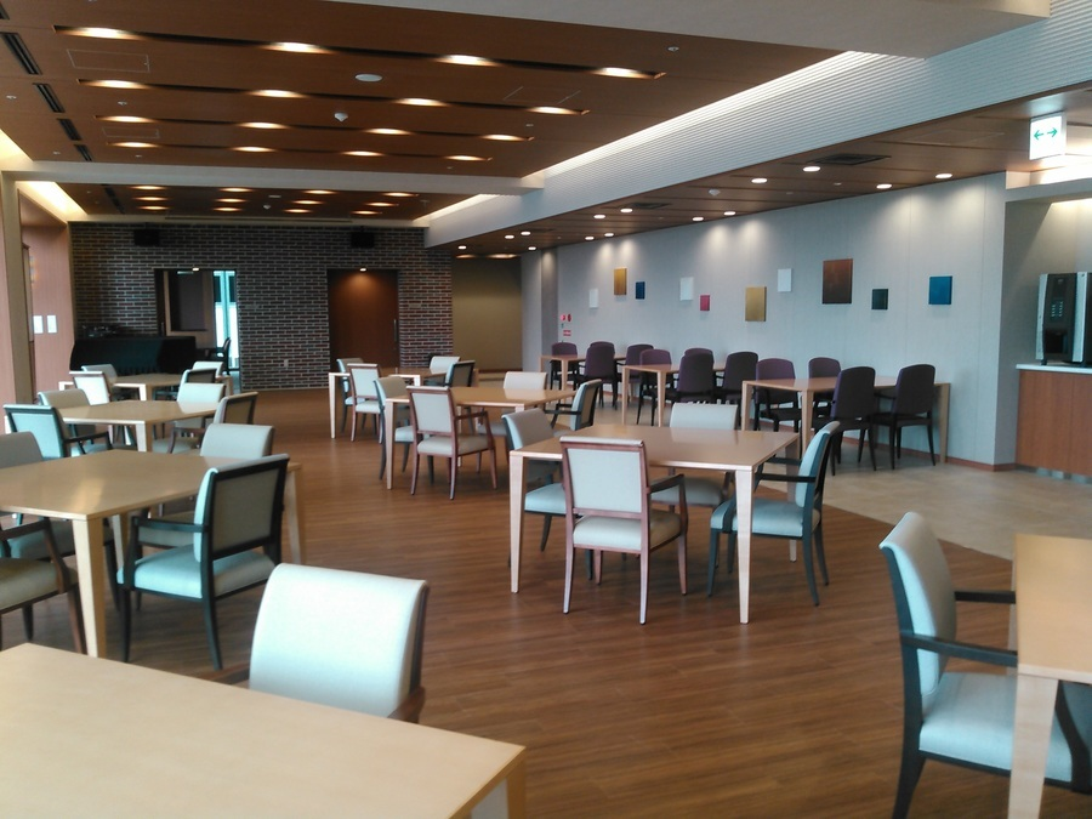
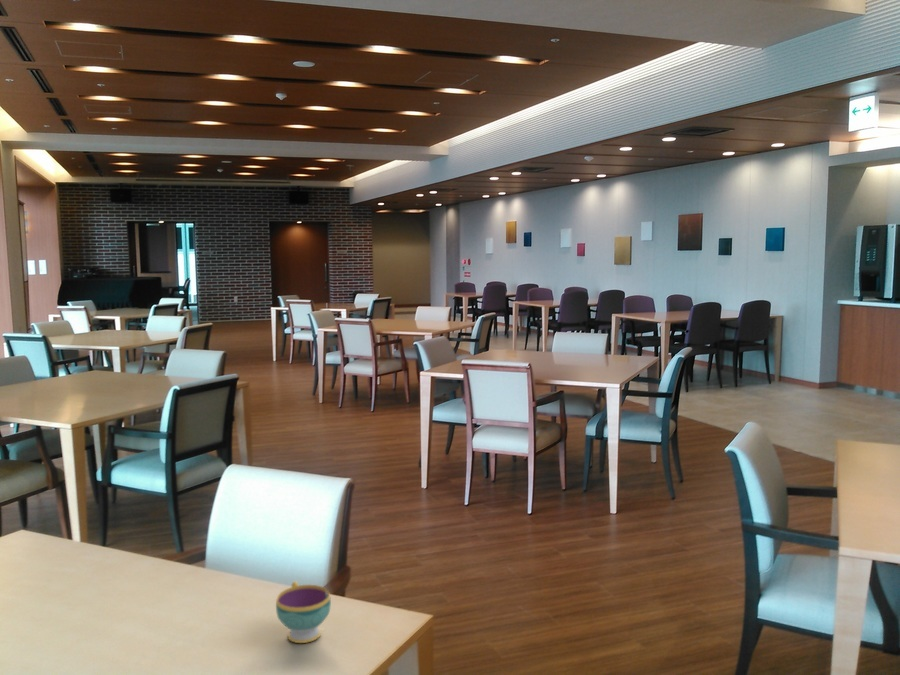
+ teacup (304, 612)
